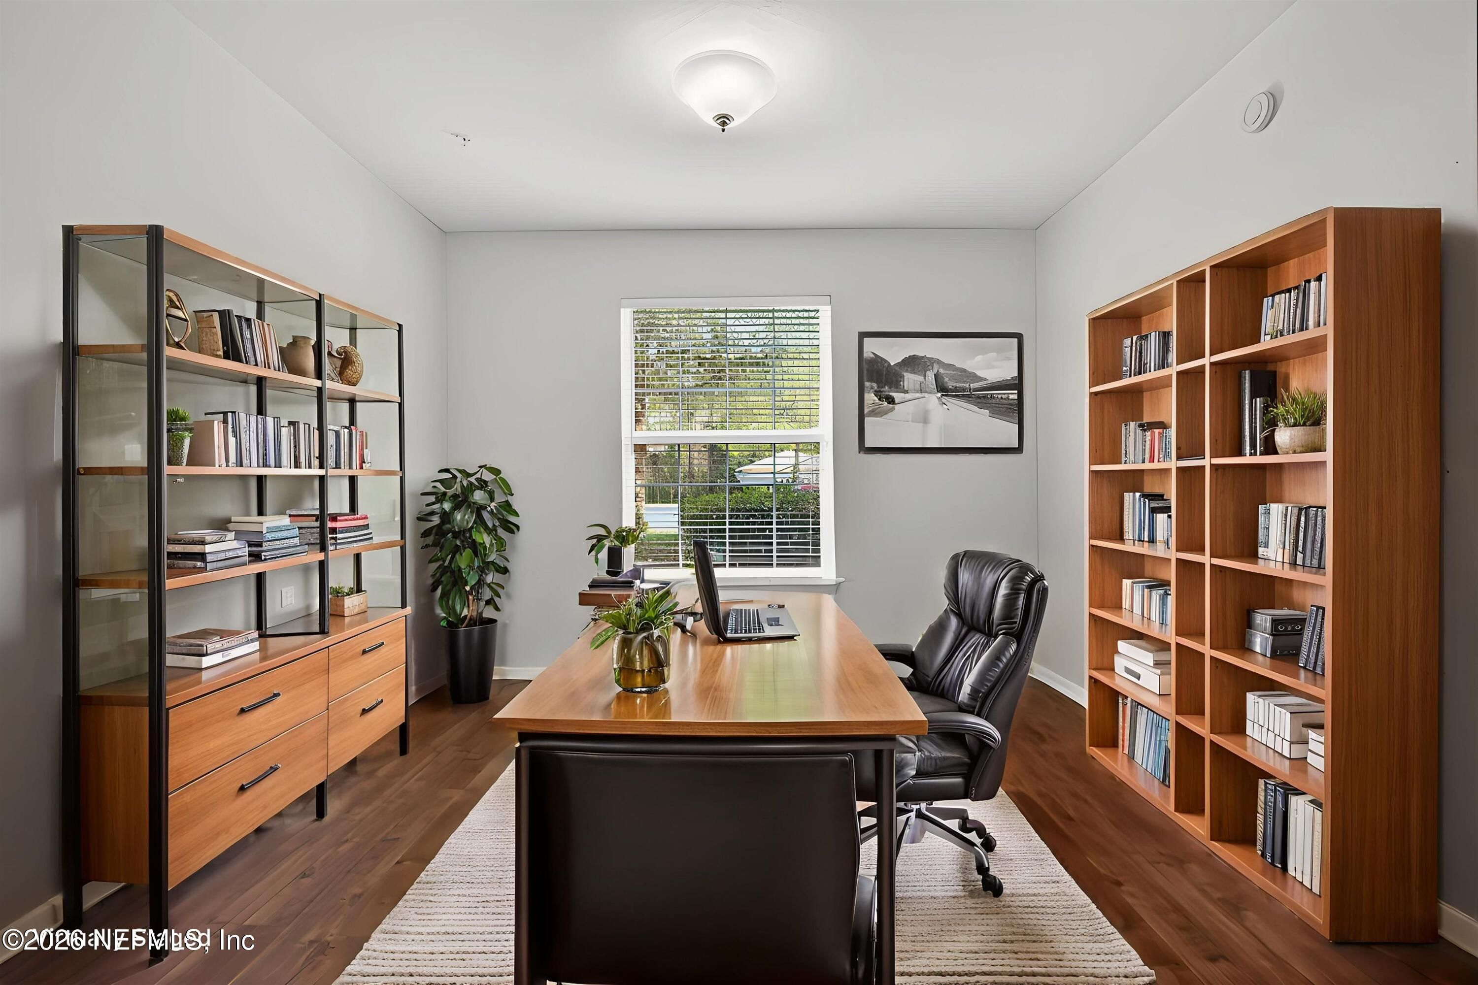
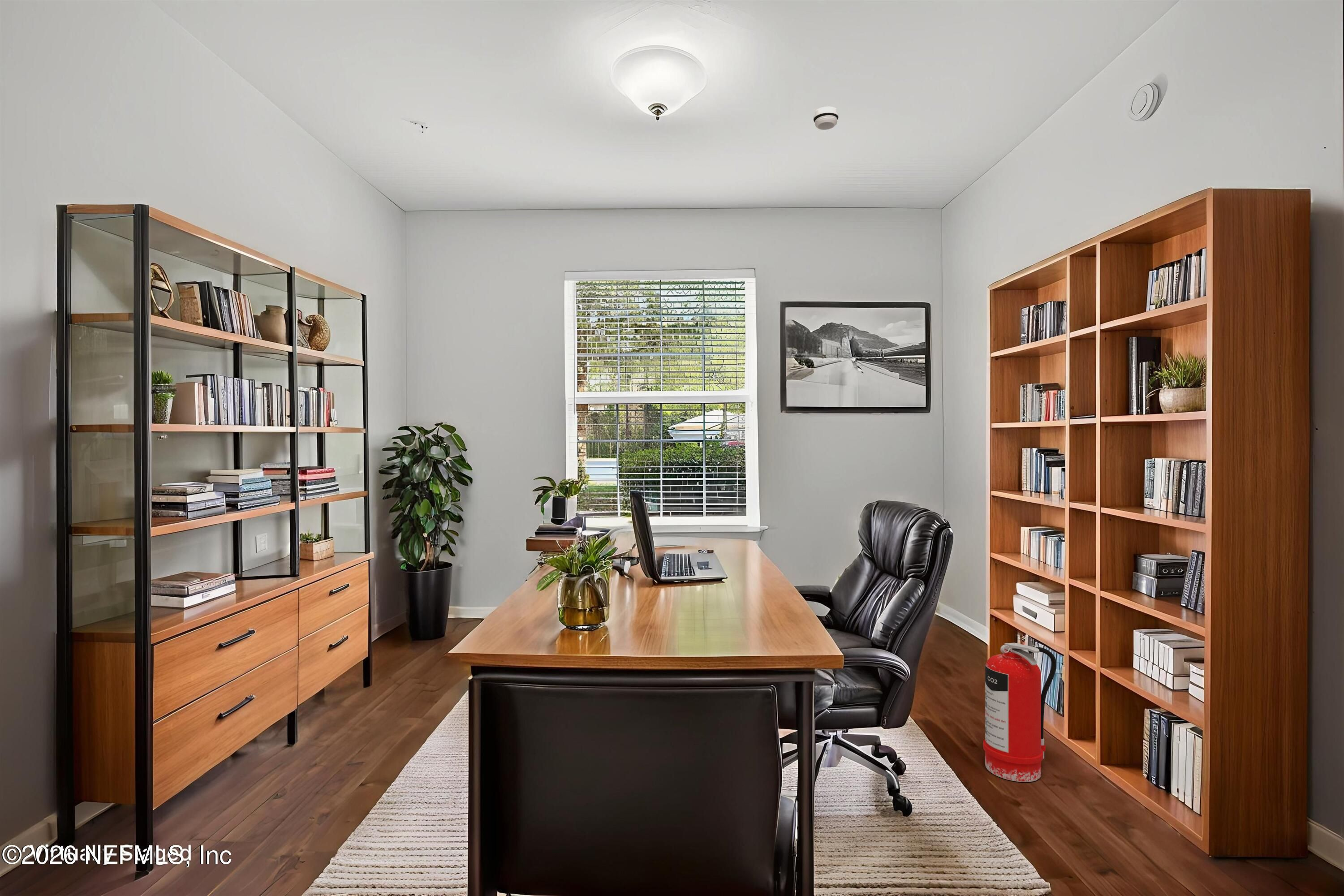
+ smoke detector (826, 119)
+ fire extinguisher (1025, 706)
